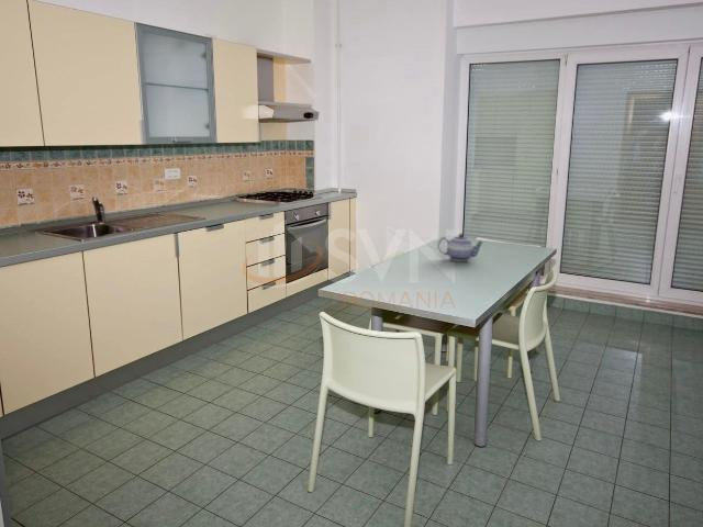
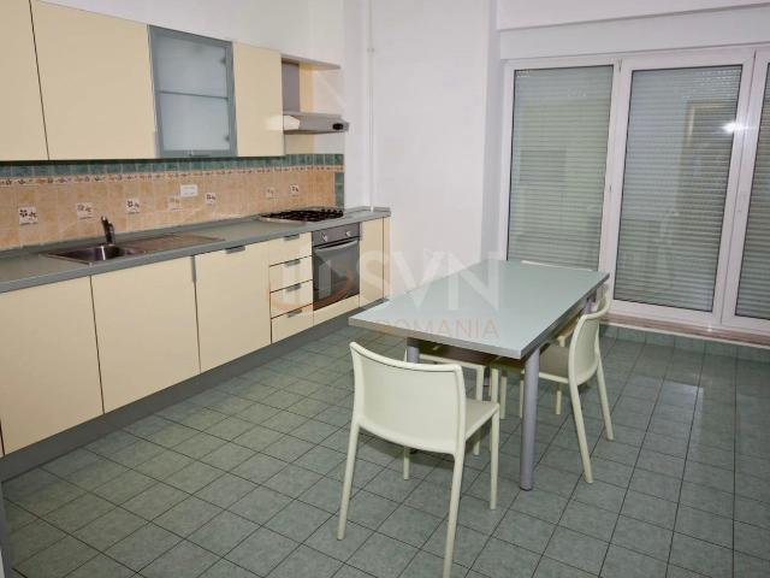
- teapot (460, 246)
